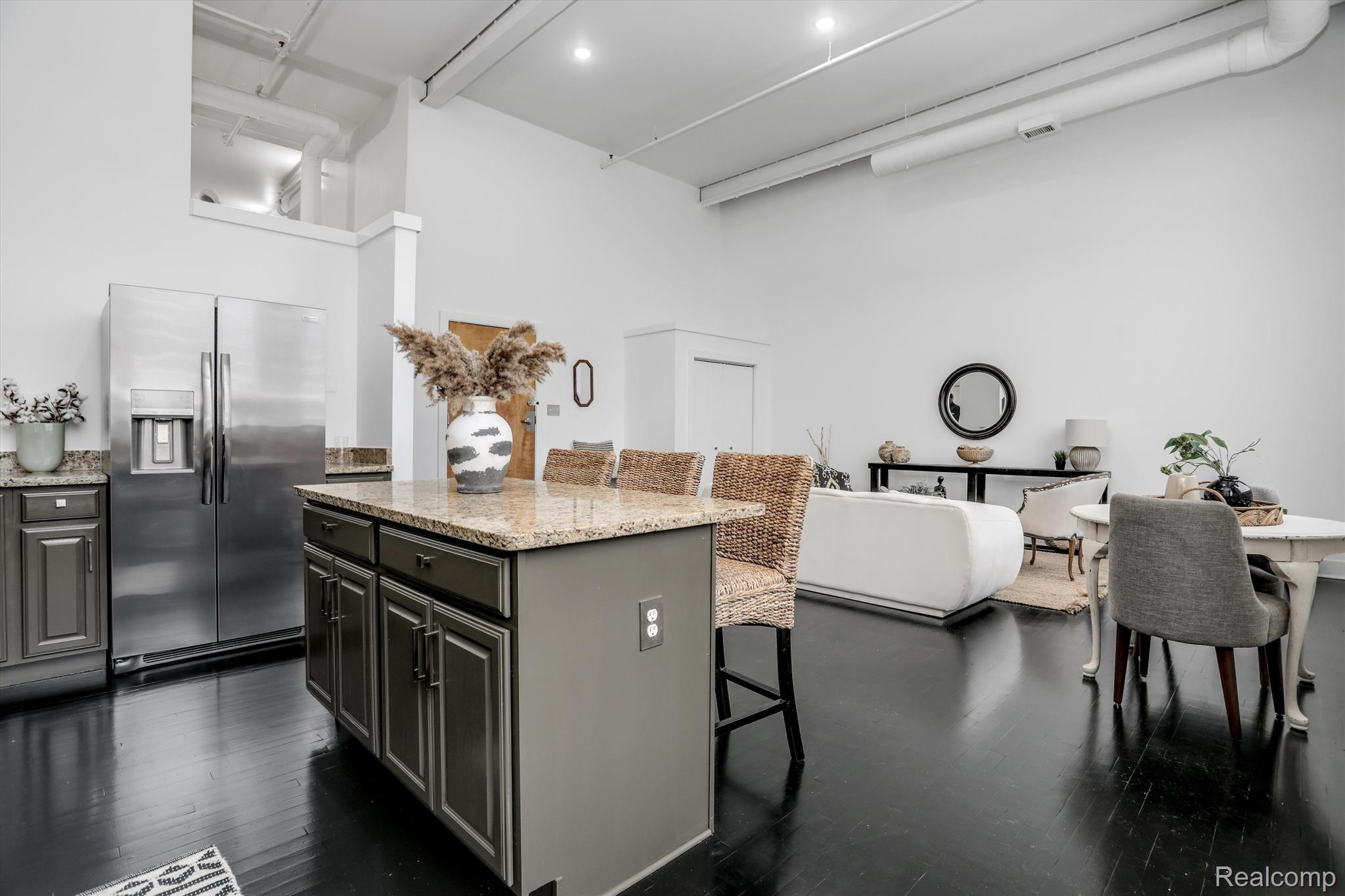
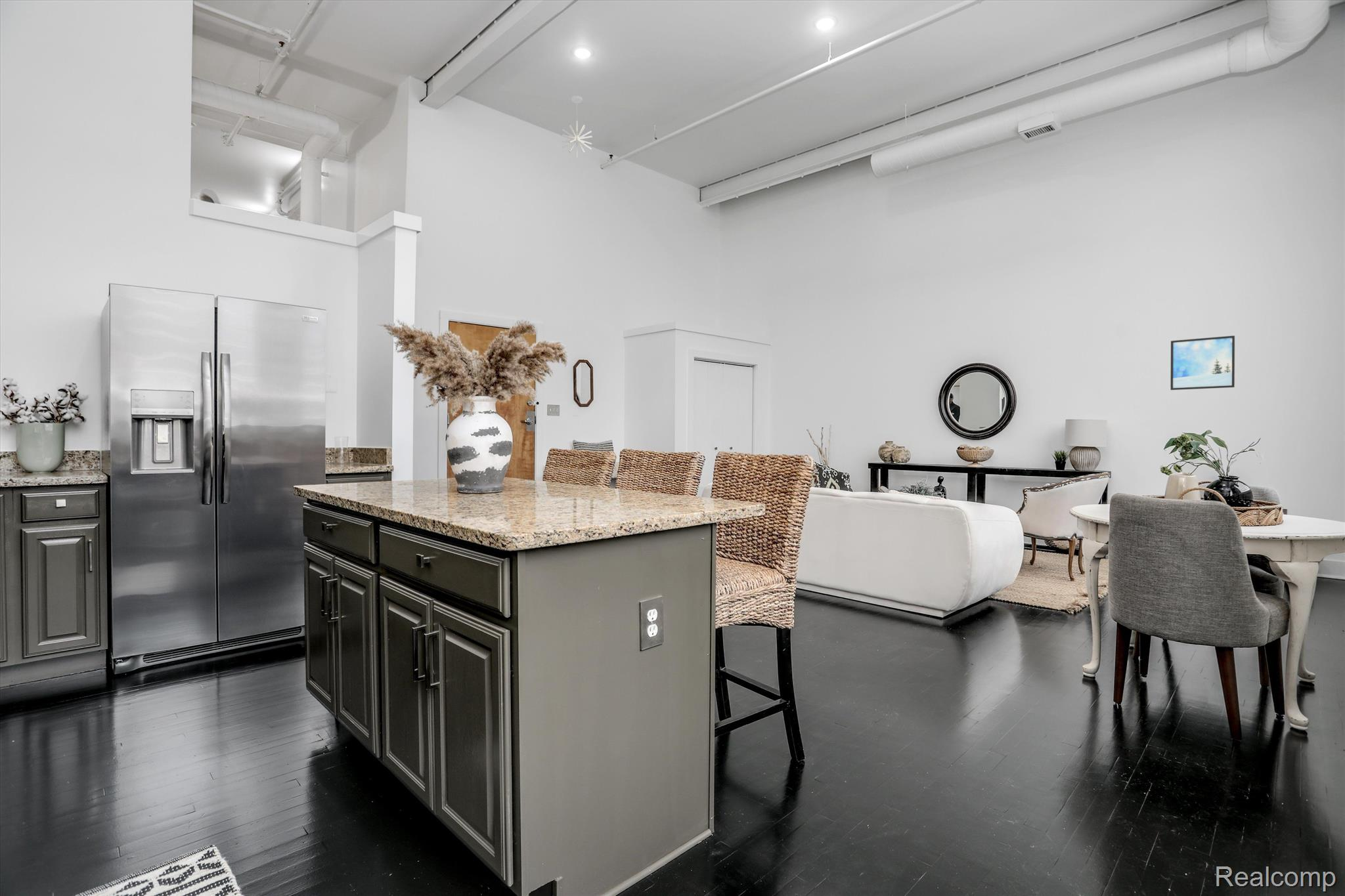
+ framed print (1202, 363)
+ pendant light (577, 126)
